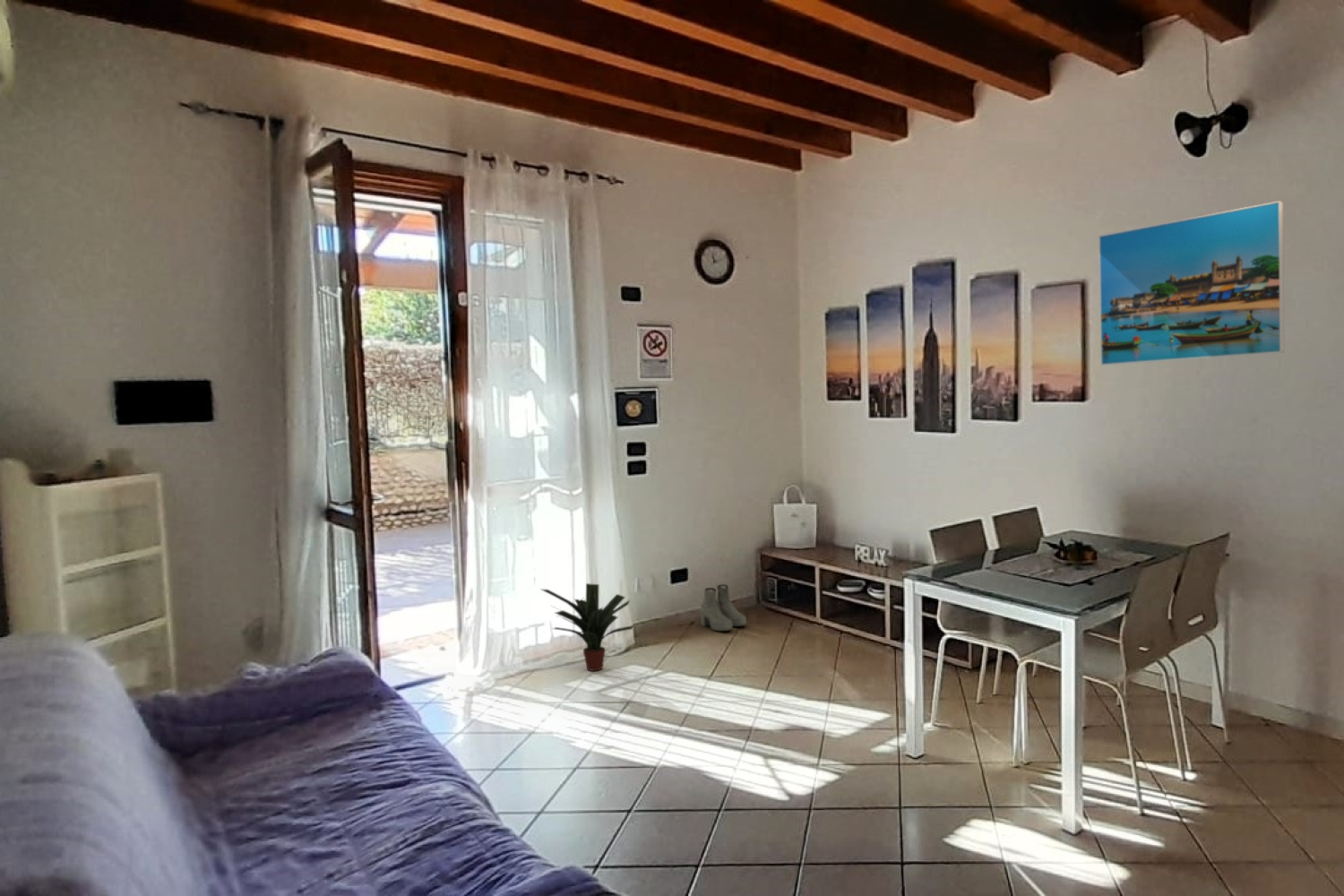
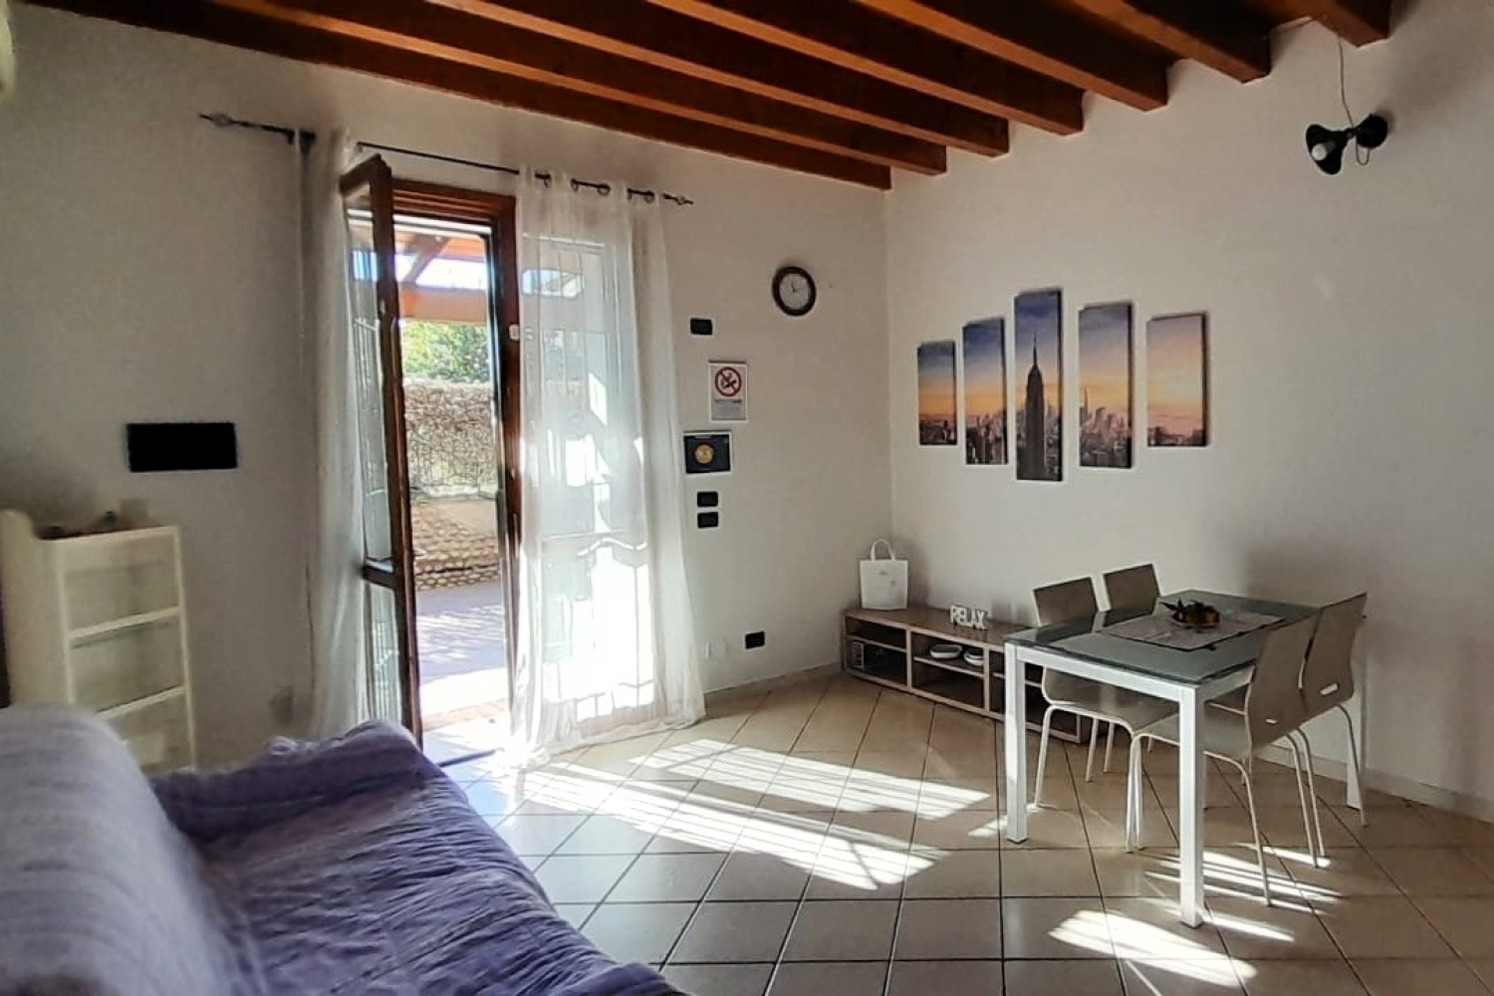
- boots (722, 607)
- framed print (1185, 289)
- potted plant (587, 625)
